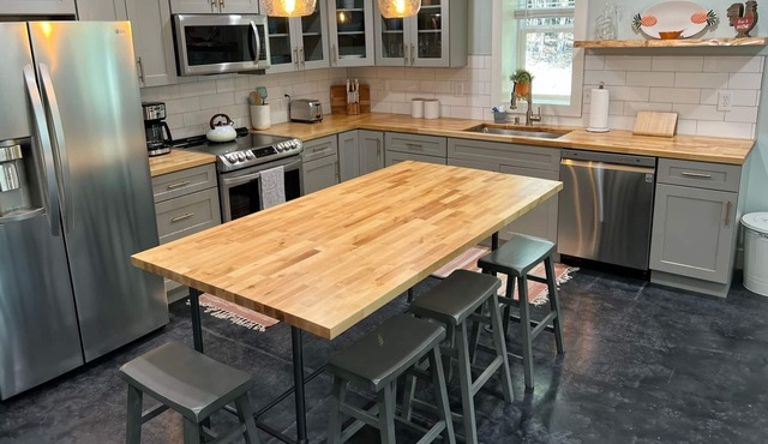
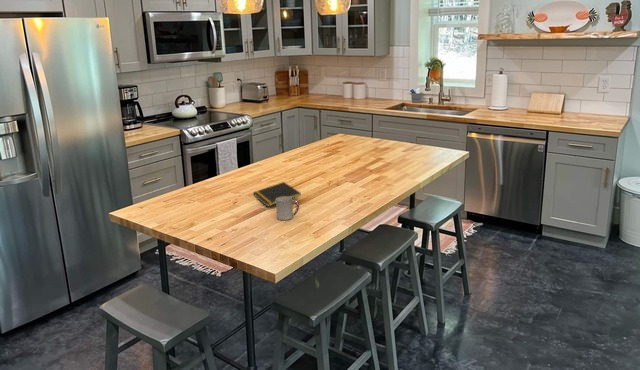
+ cup (288, 208)
+ notepad (276, 193)
